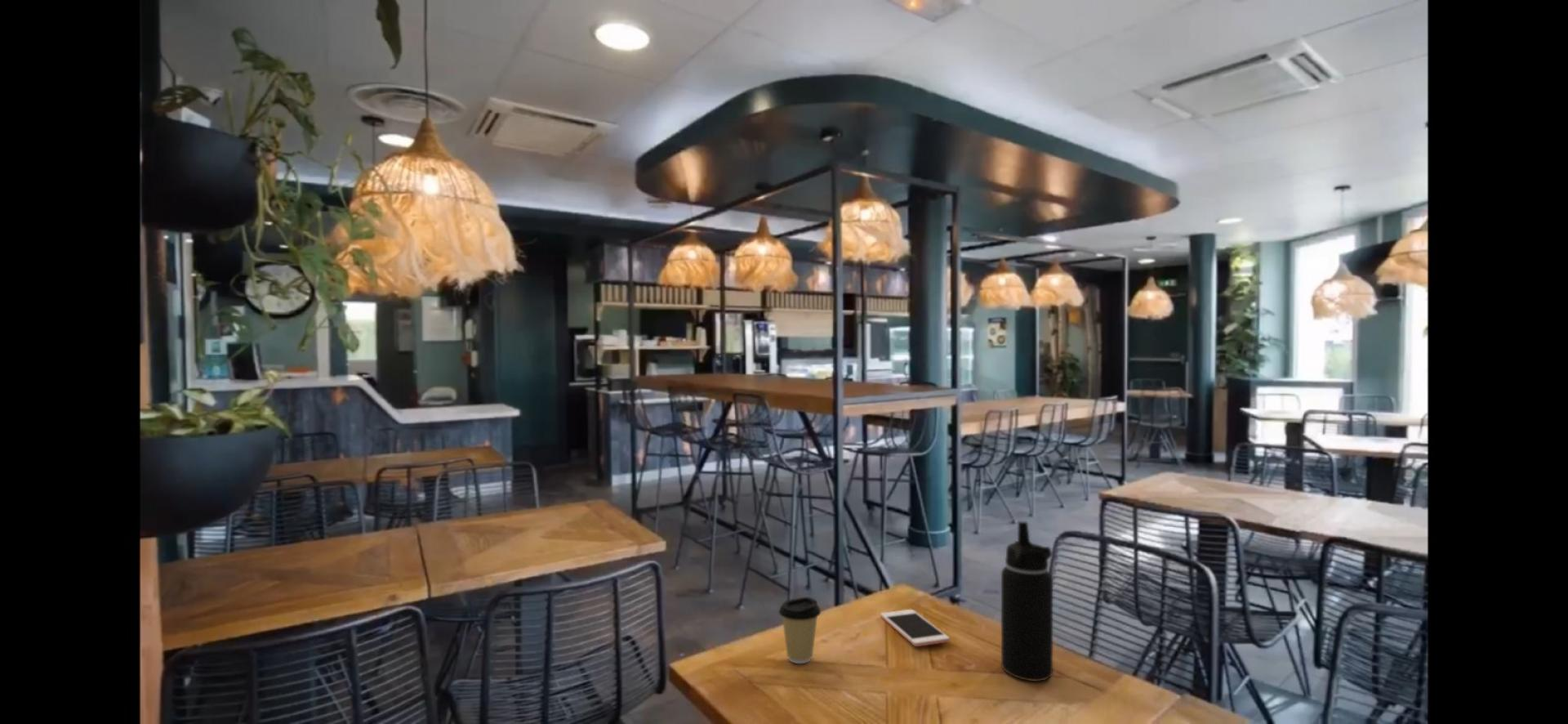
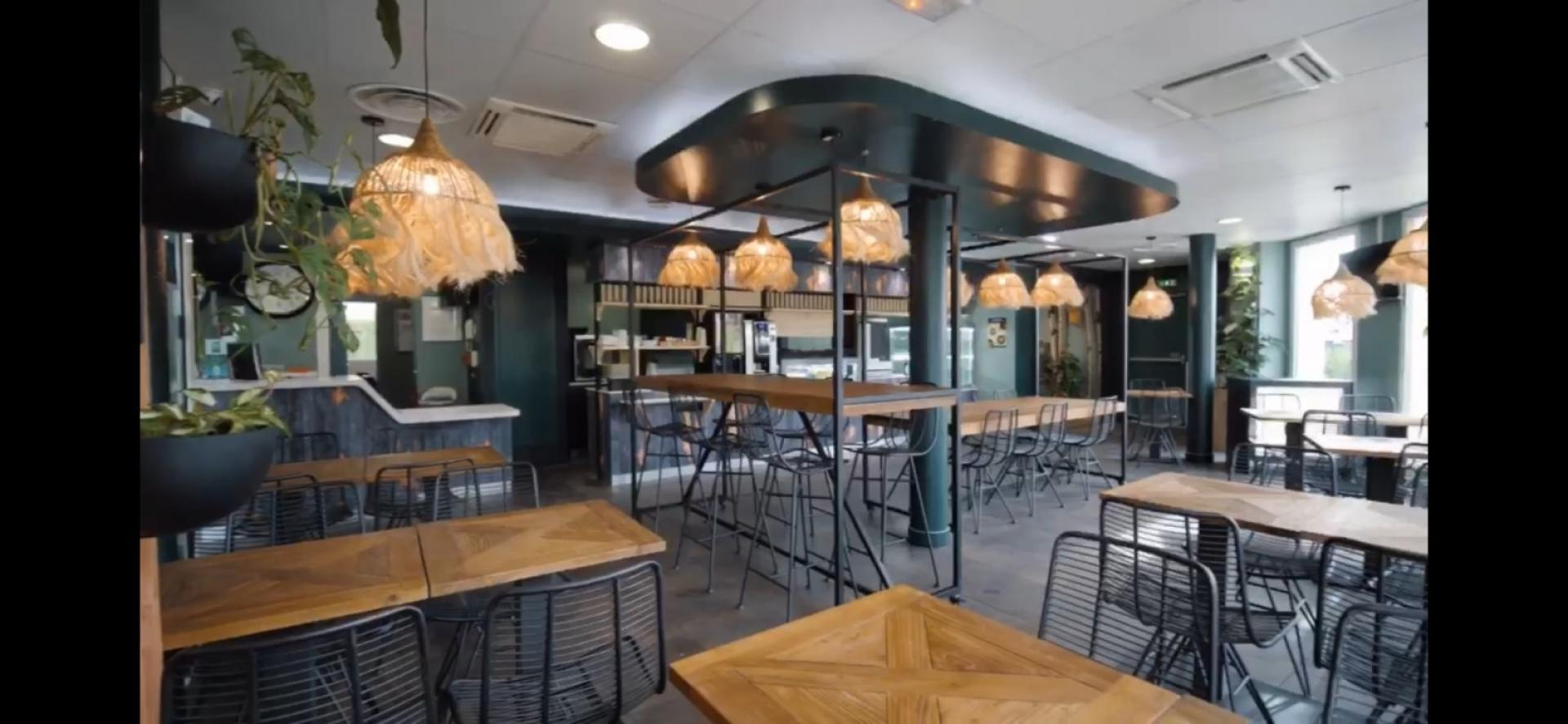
- water bottle (1028, 600)
- cell phone (913, 627)
- coffee cup (800, 630)
